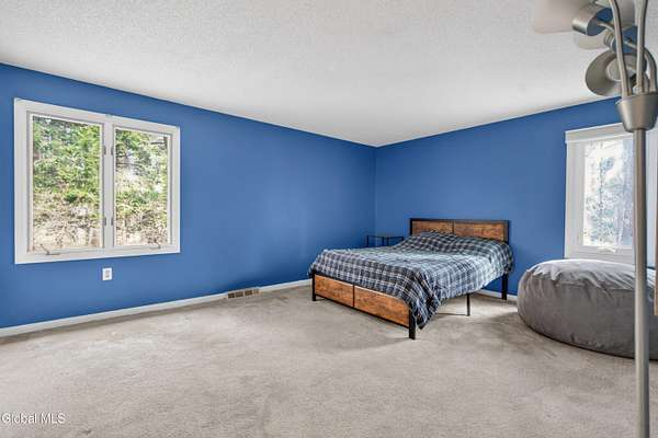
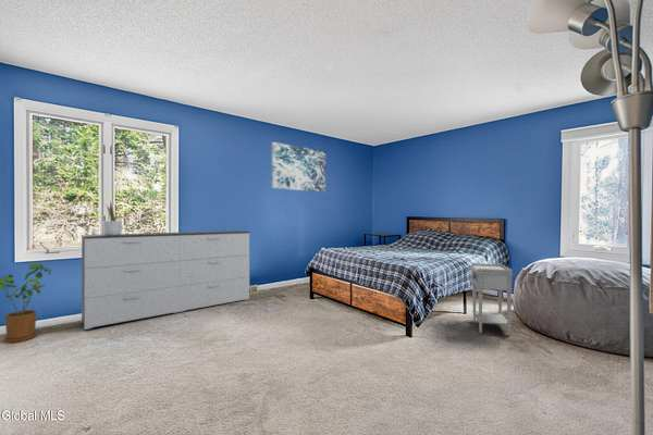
+ dresser (175, 271)
+ potted plant (112, 215)
+ wall art (299, 169)
+ house plant (26, 301)
+ nightstand (490, 289)
